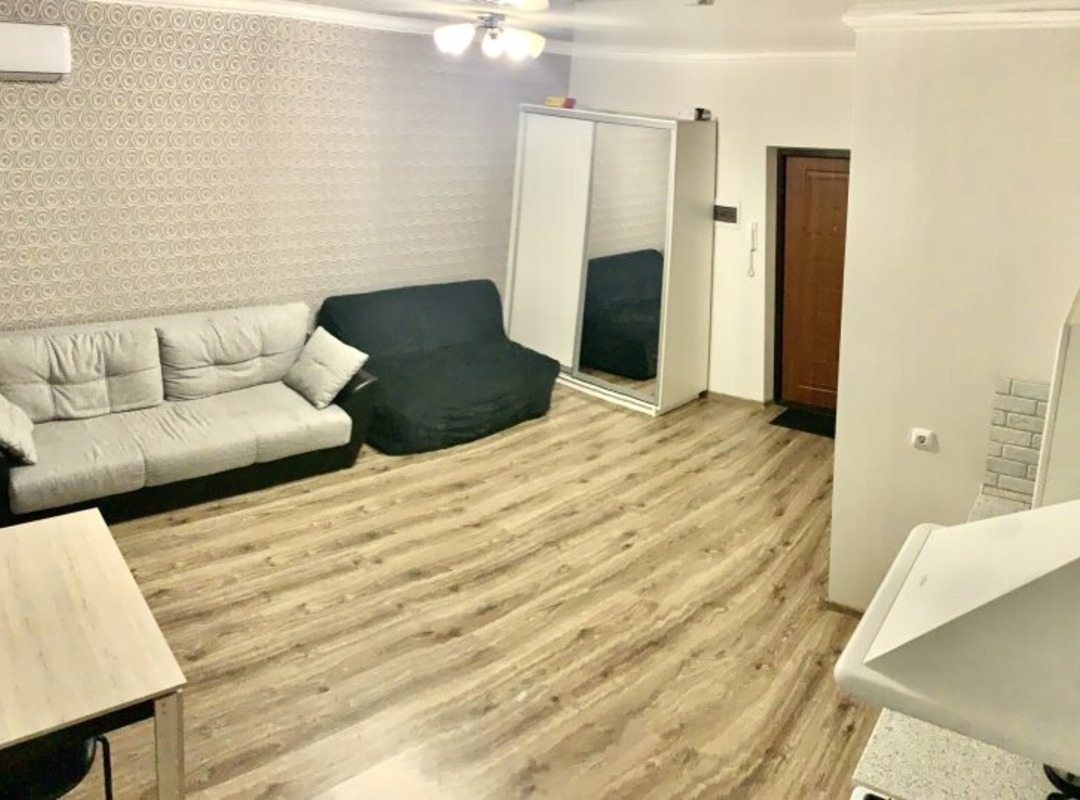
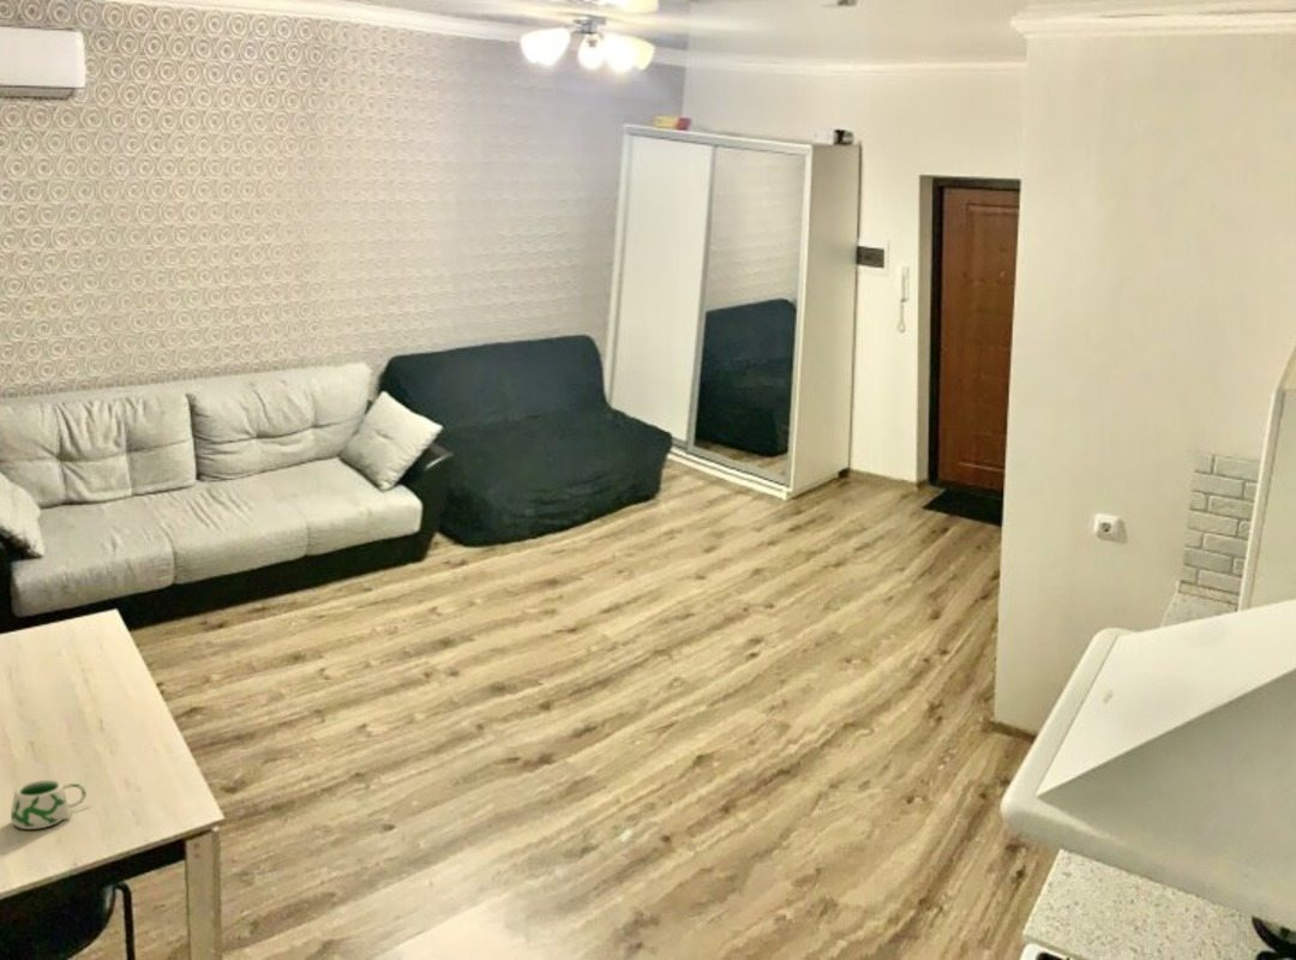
+ mug (48, 802)
